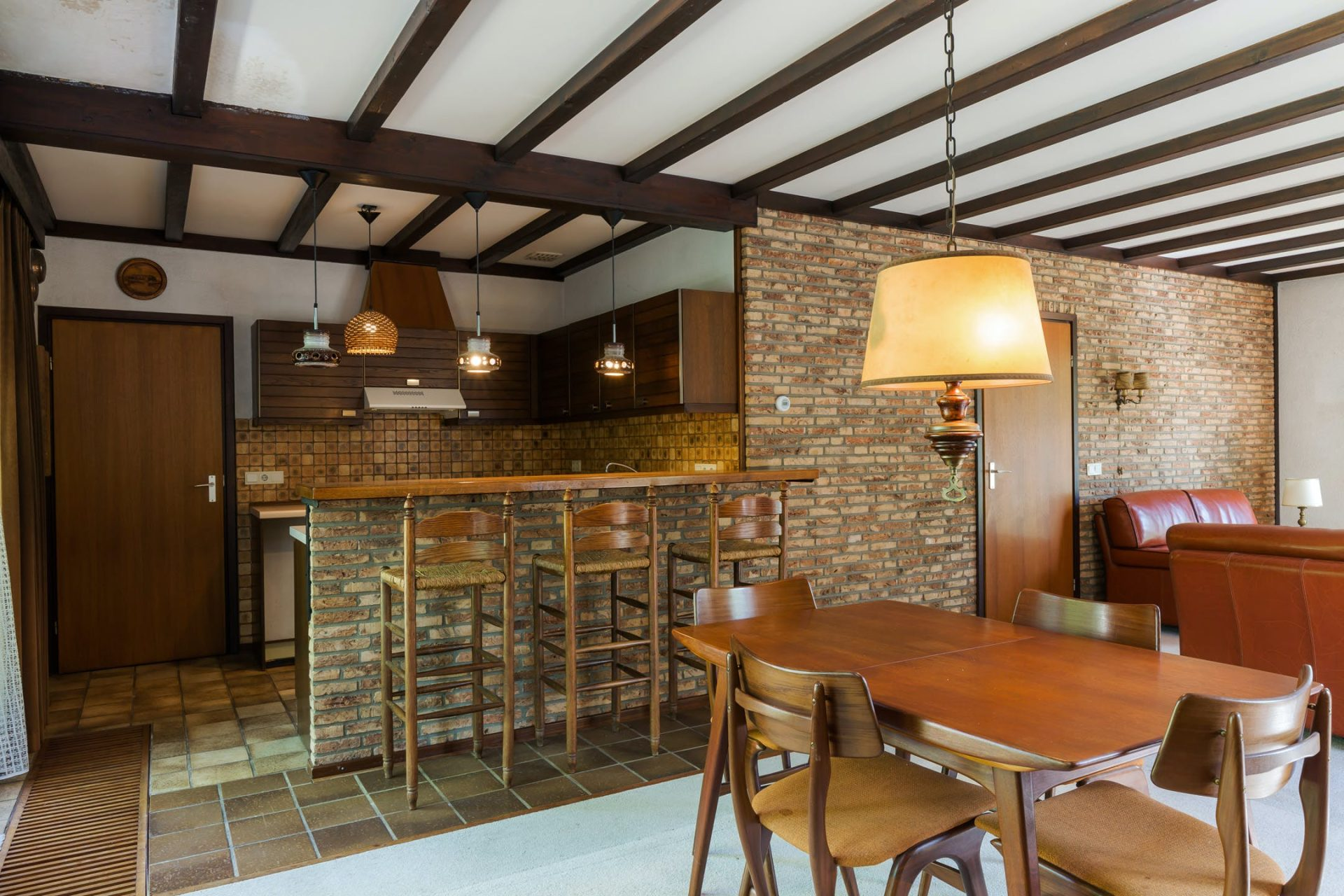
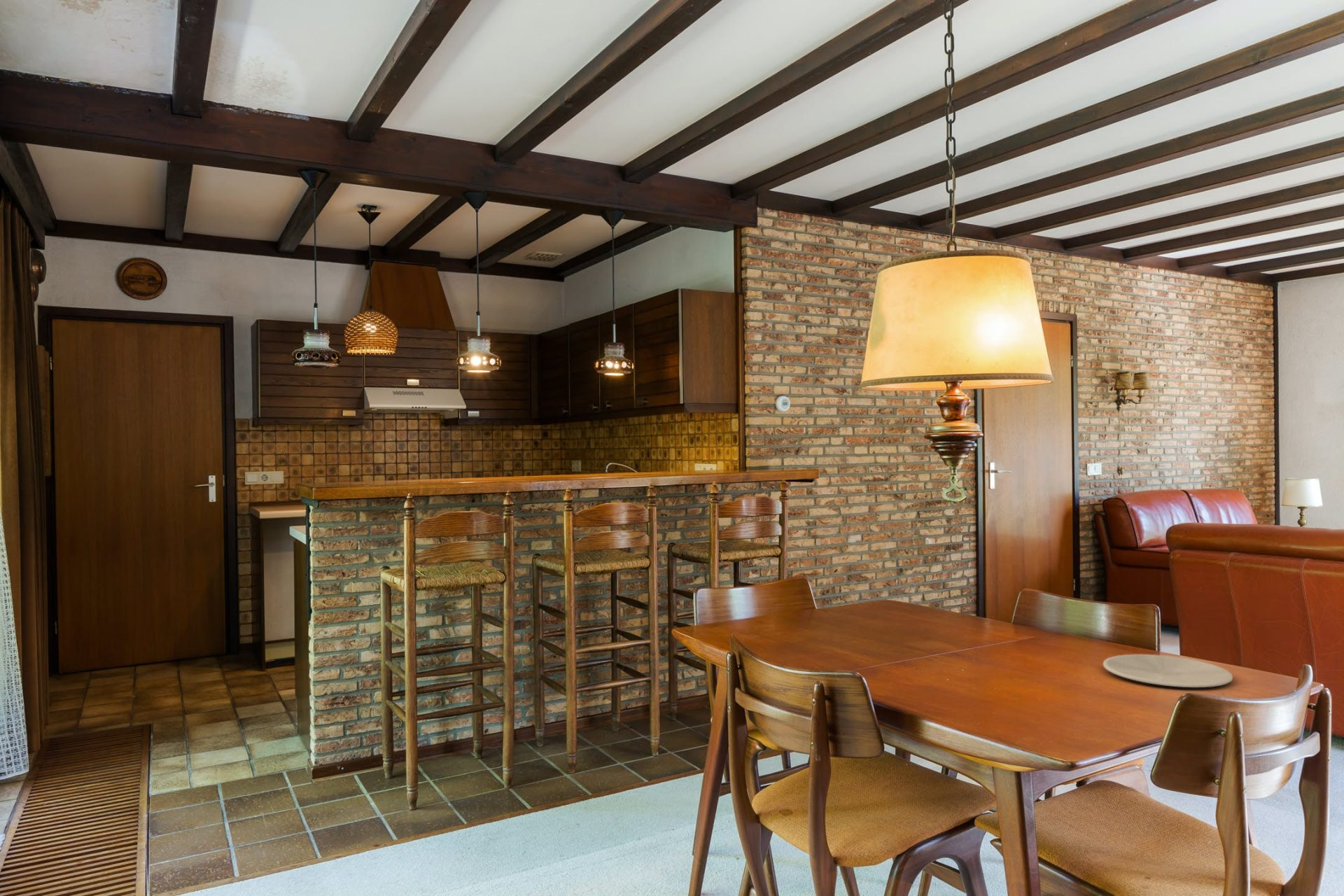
+ plate (1166, 671)
